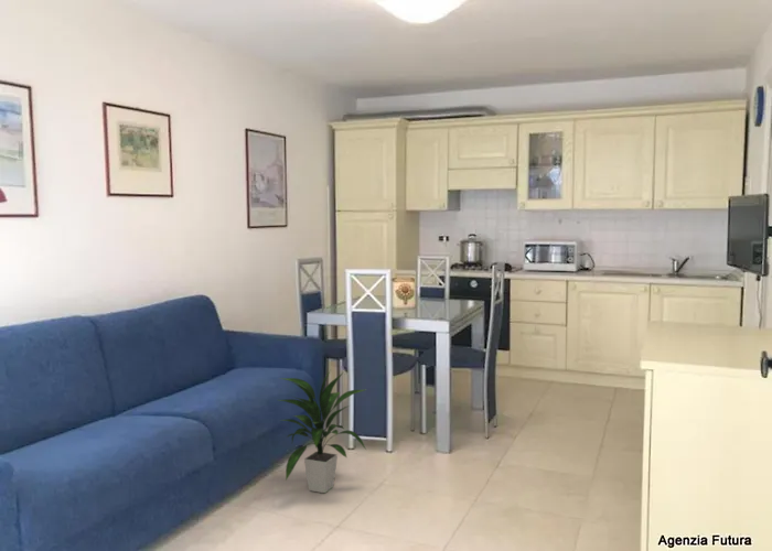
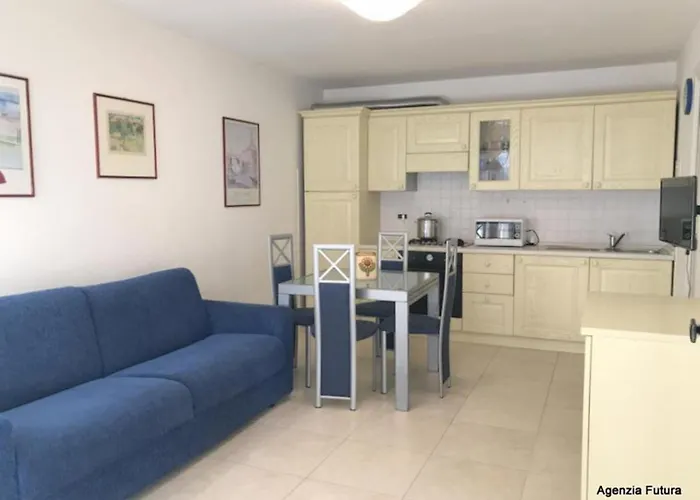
- indoor plant (317, 429)
